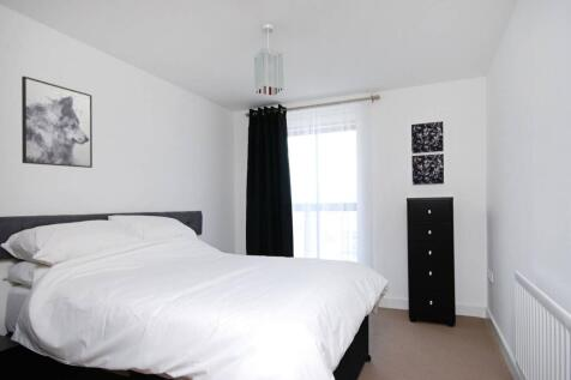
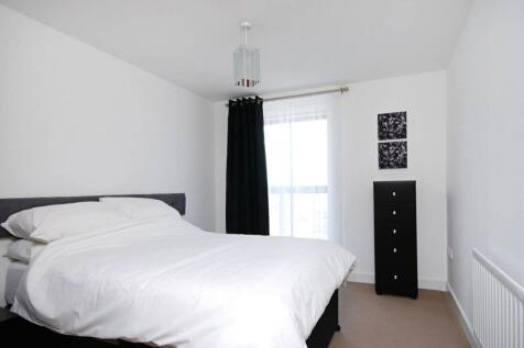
- wall art (60, 126)
